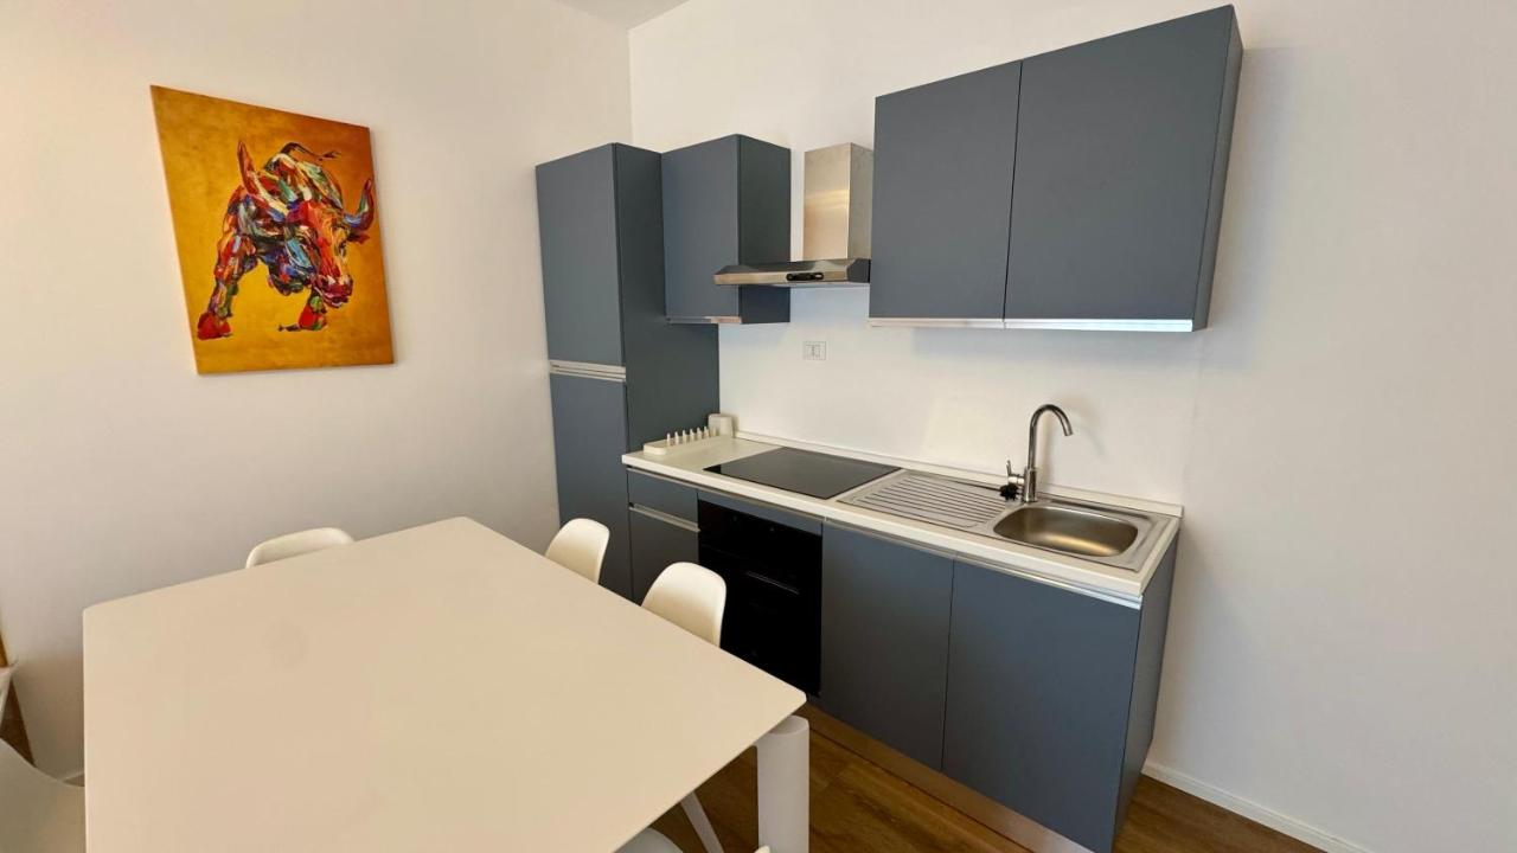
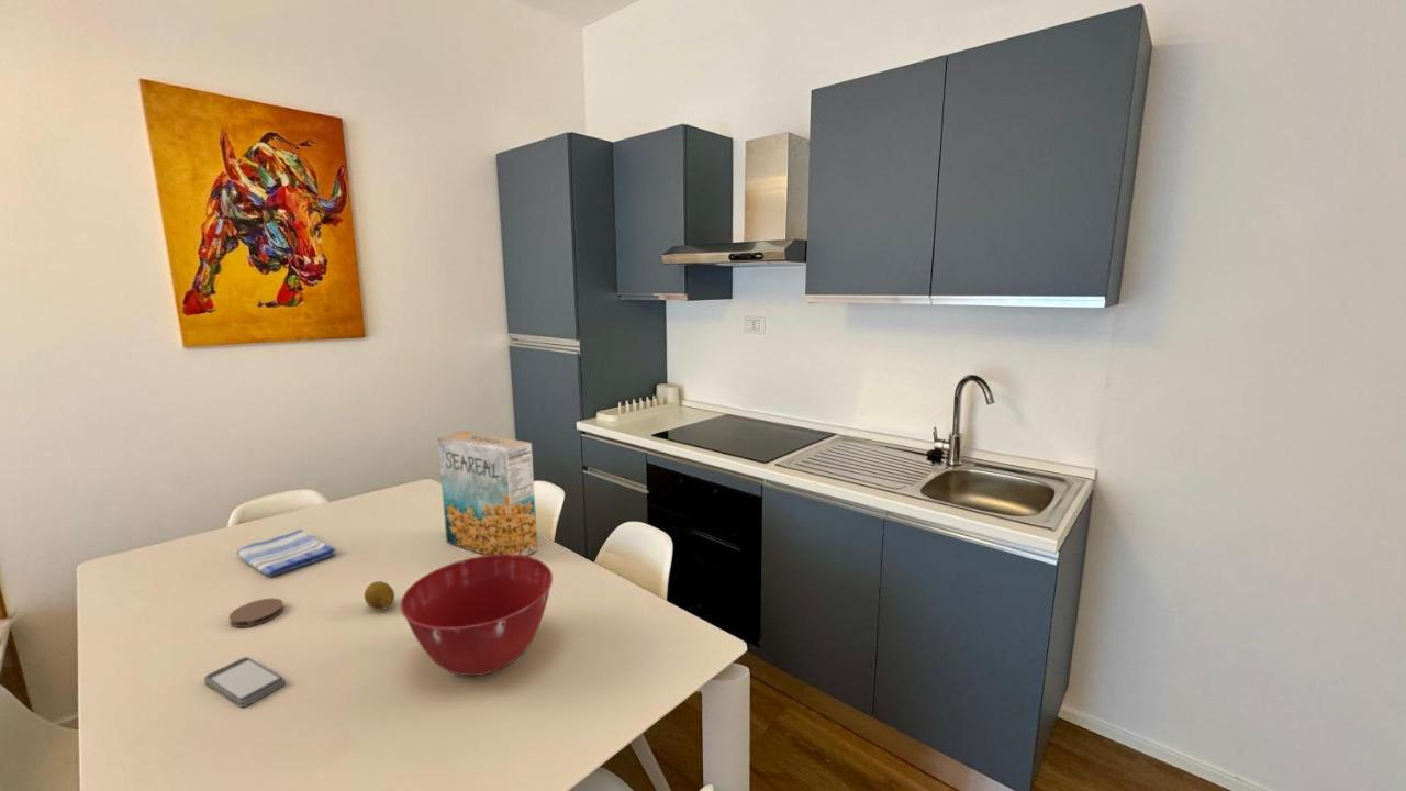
+ smartphone (244, 680)
+ coaster (257, 612)
+ cereal box (487, 493)
+ mixing bowl (481, 620)
+ fruit (379, 594)
+ dish towel (286, 550)
